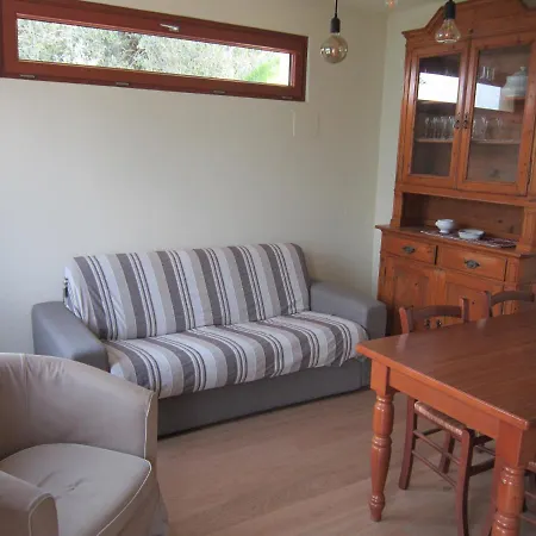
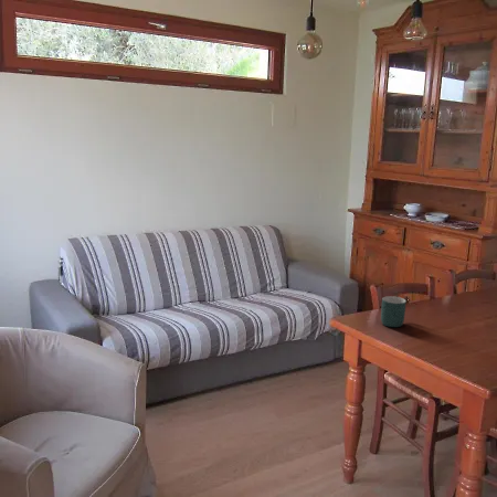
+ mug (393, 310)
